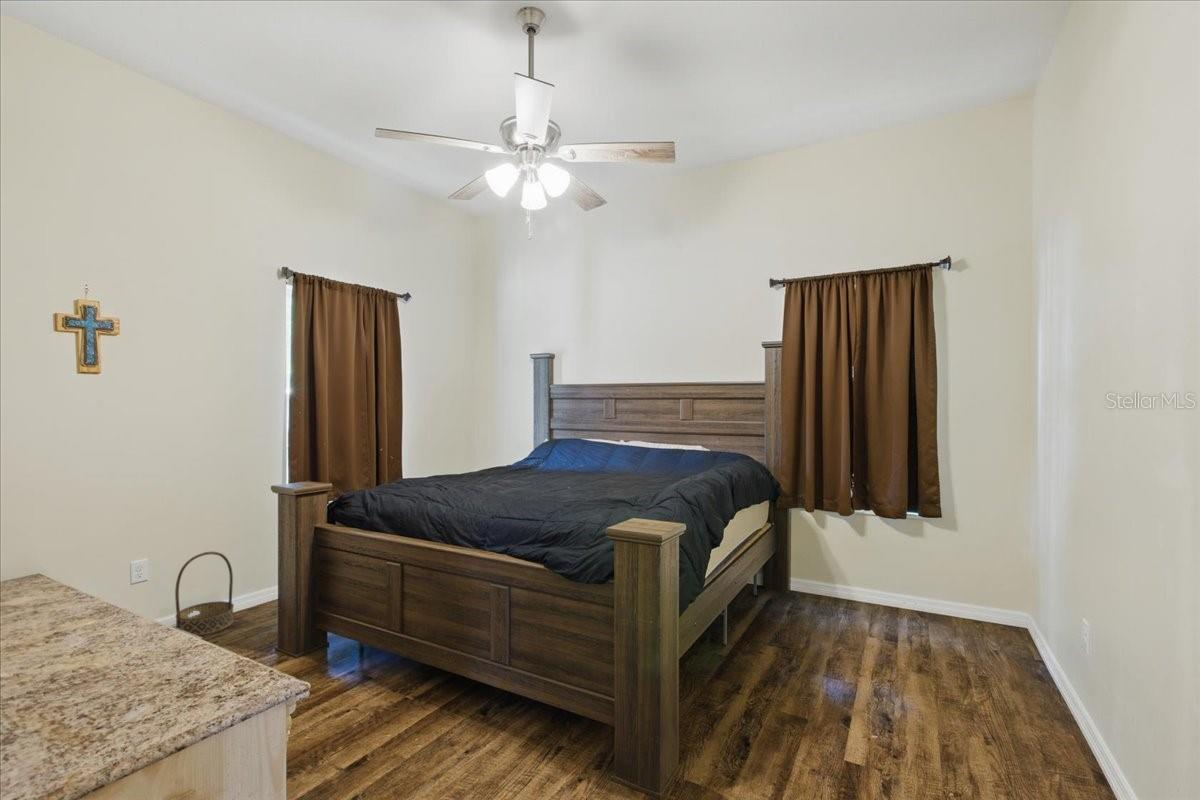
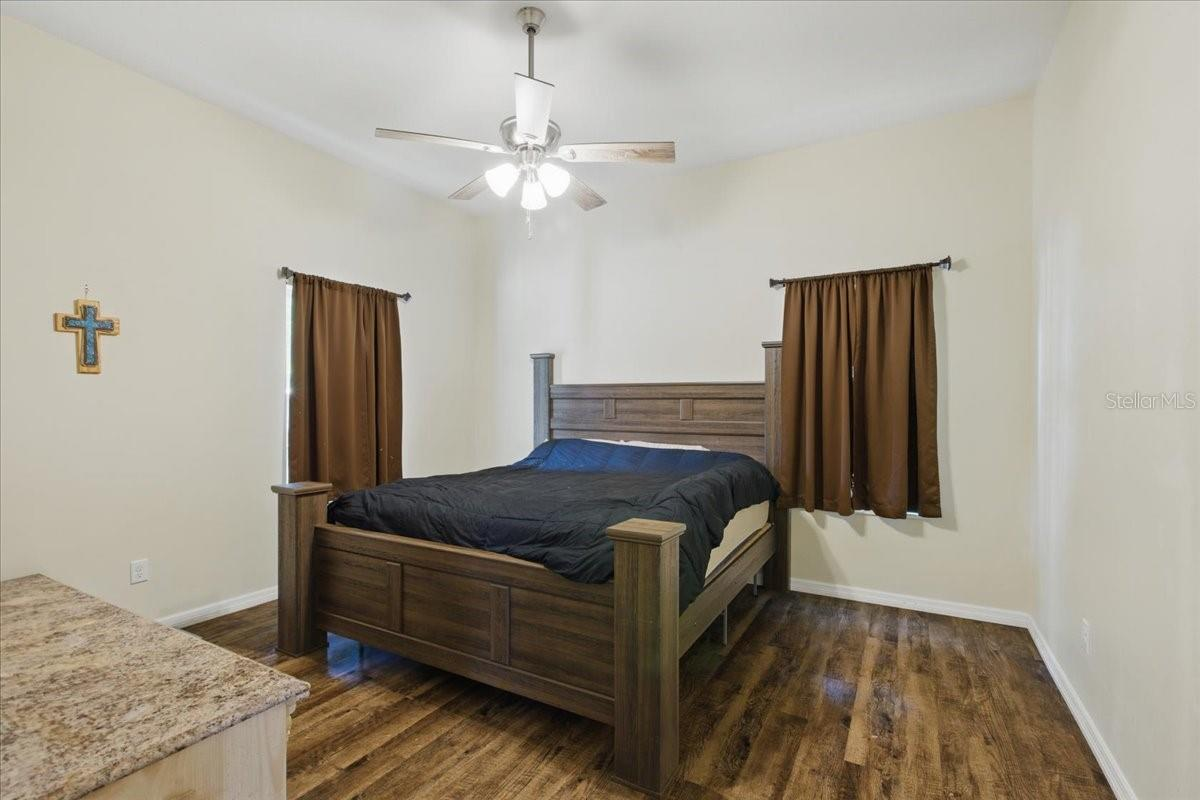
- basket (208, 602)
